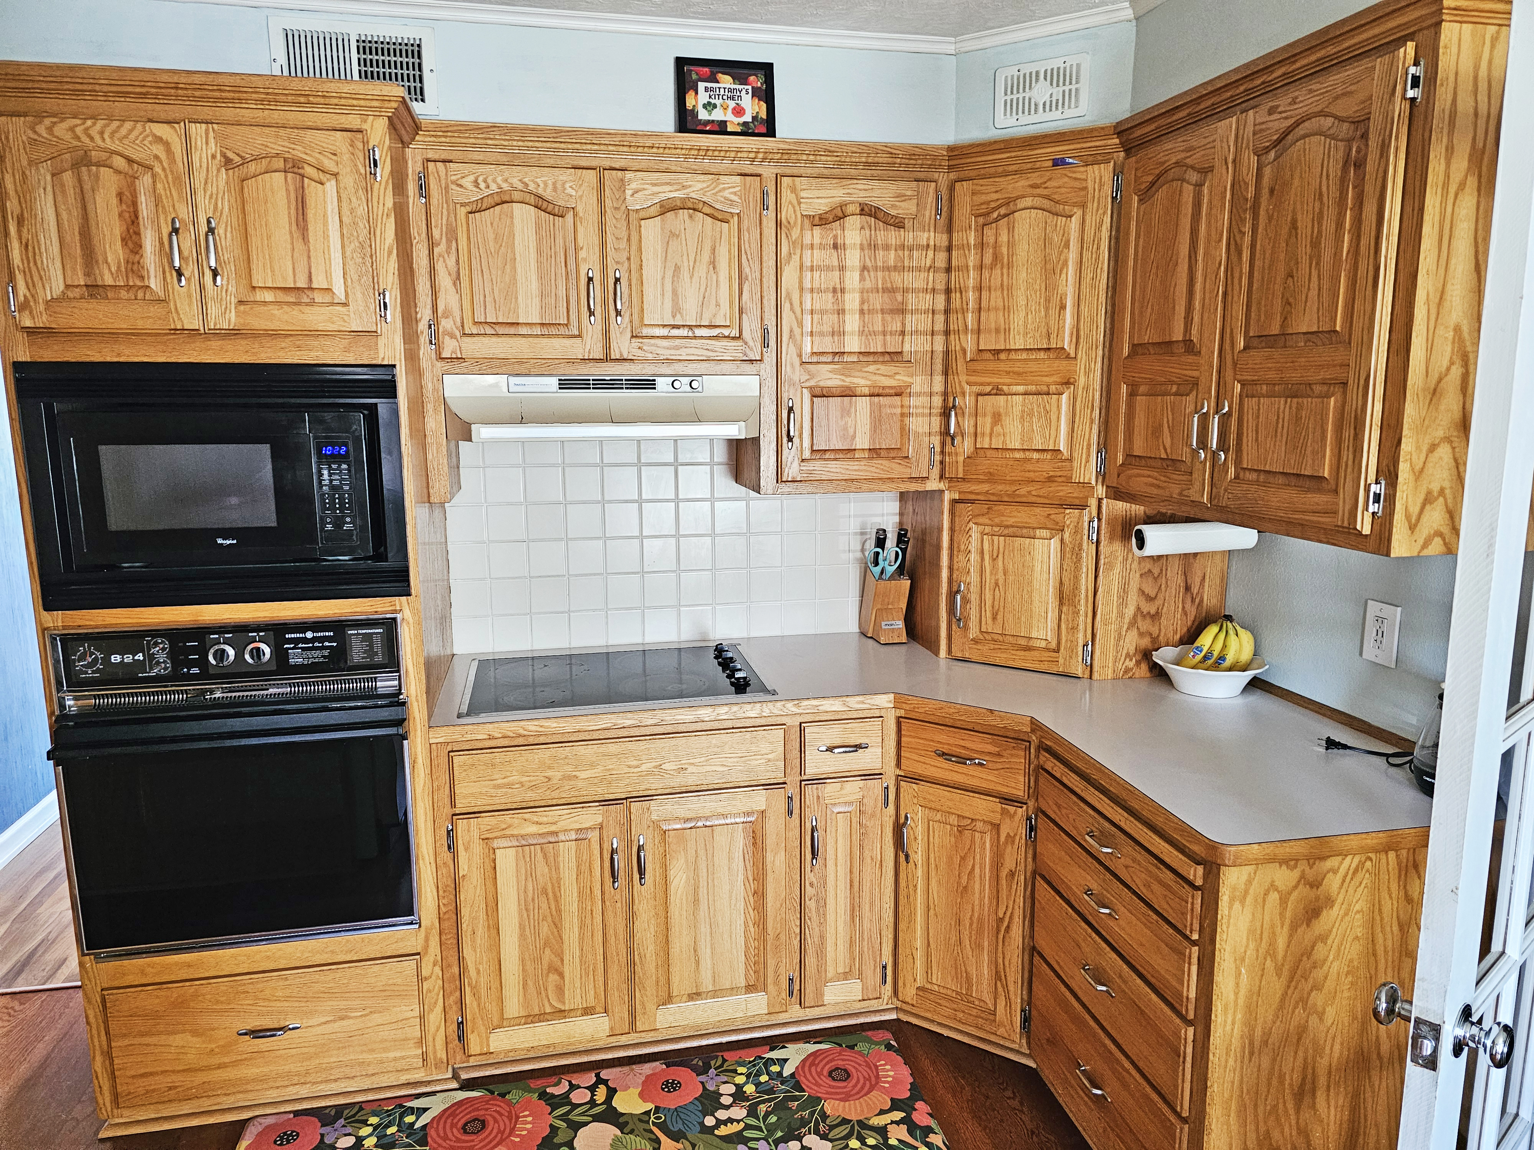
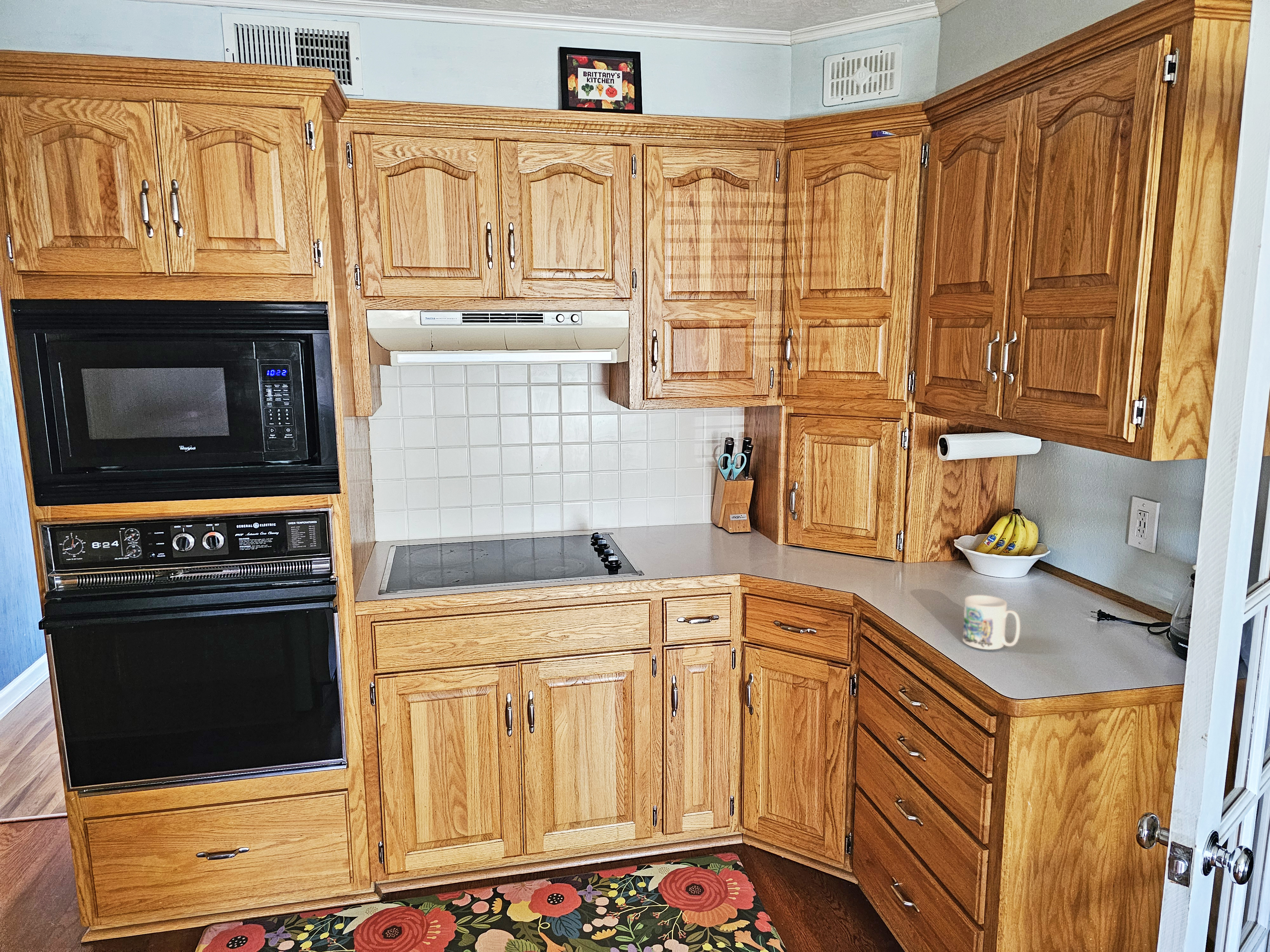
+ mug (992, 624)
